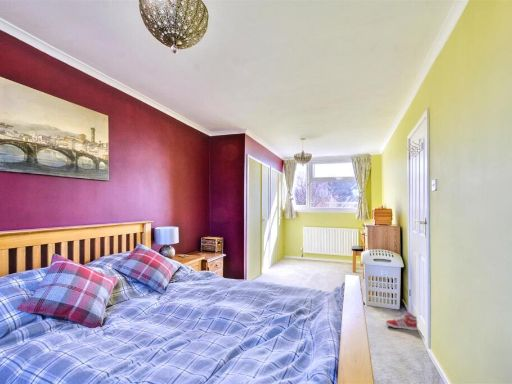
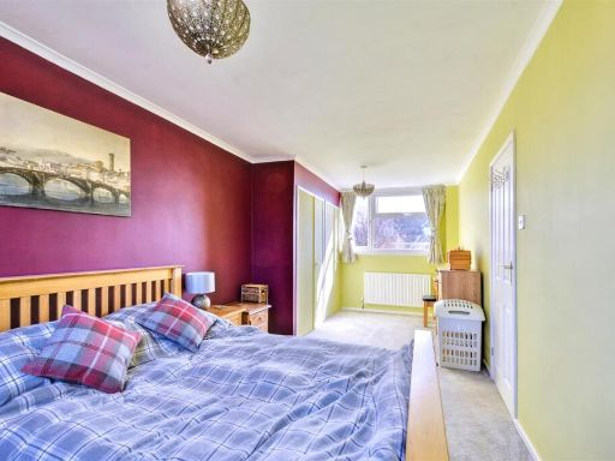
- sneaker (401, 319)
